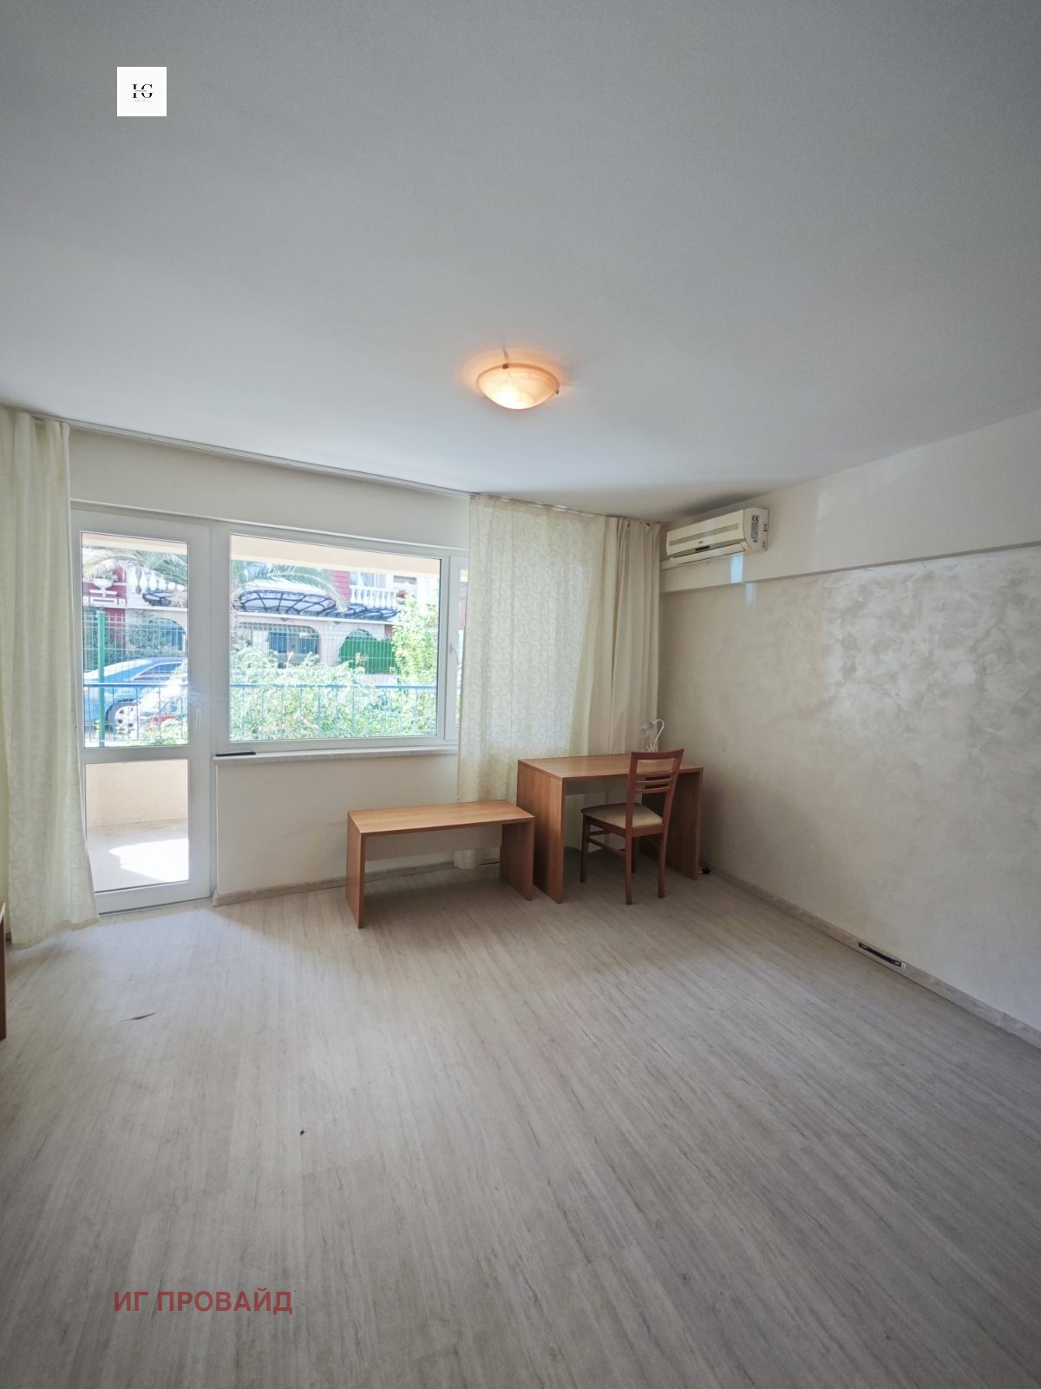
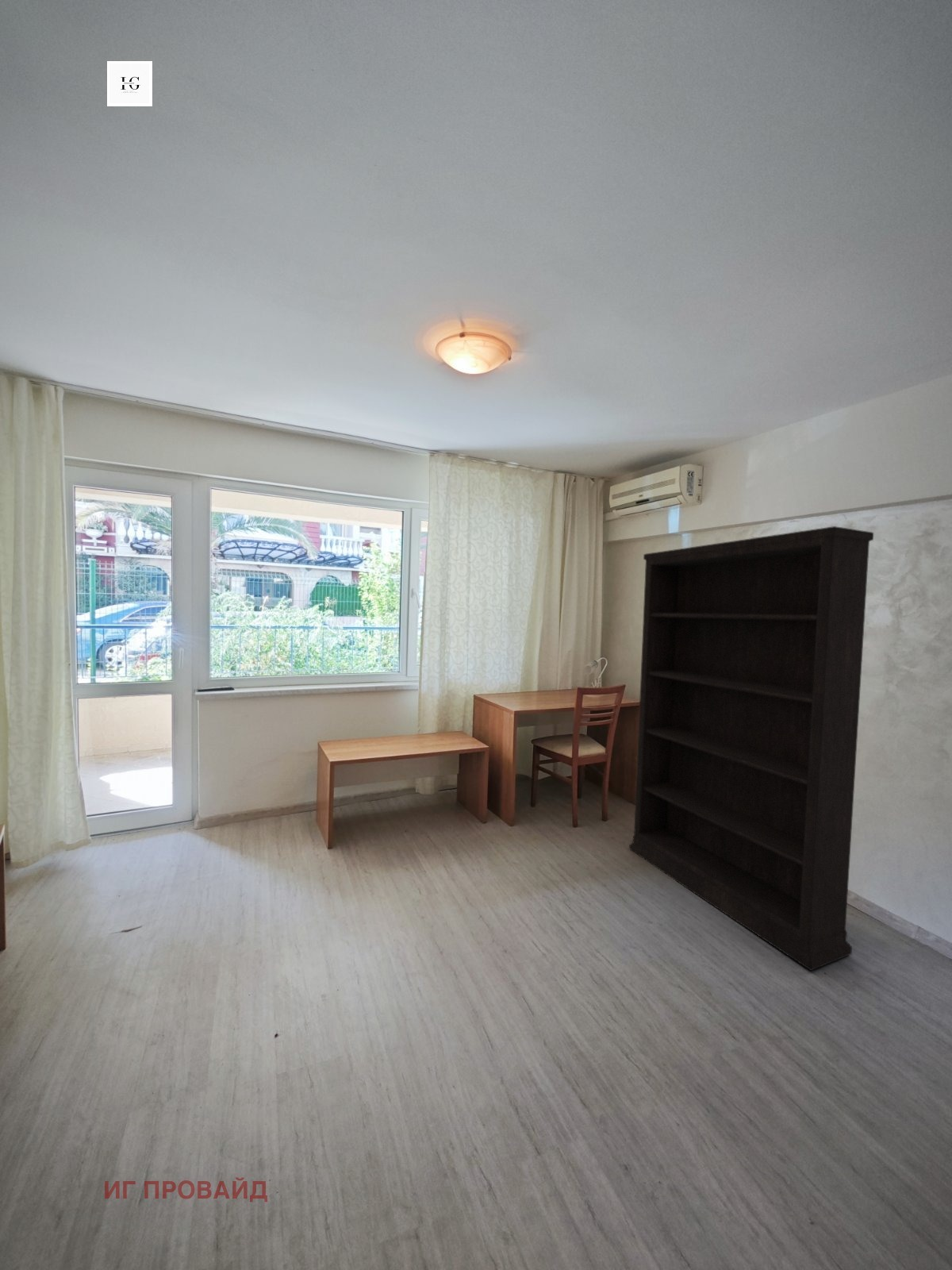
+ bookshelf (729, 722)
